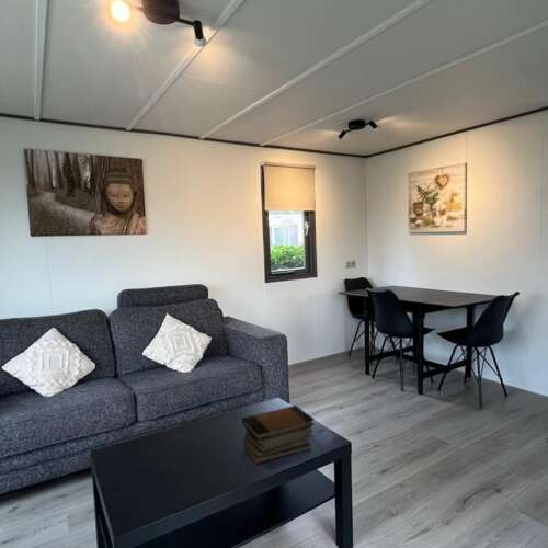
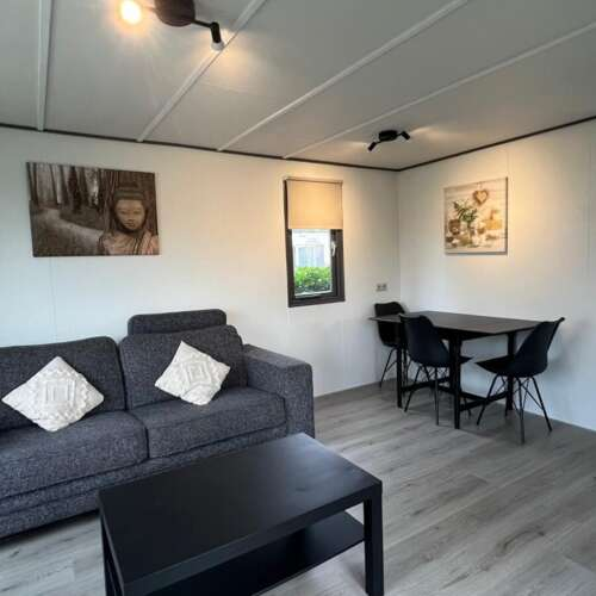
- book stack (278, 433)
